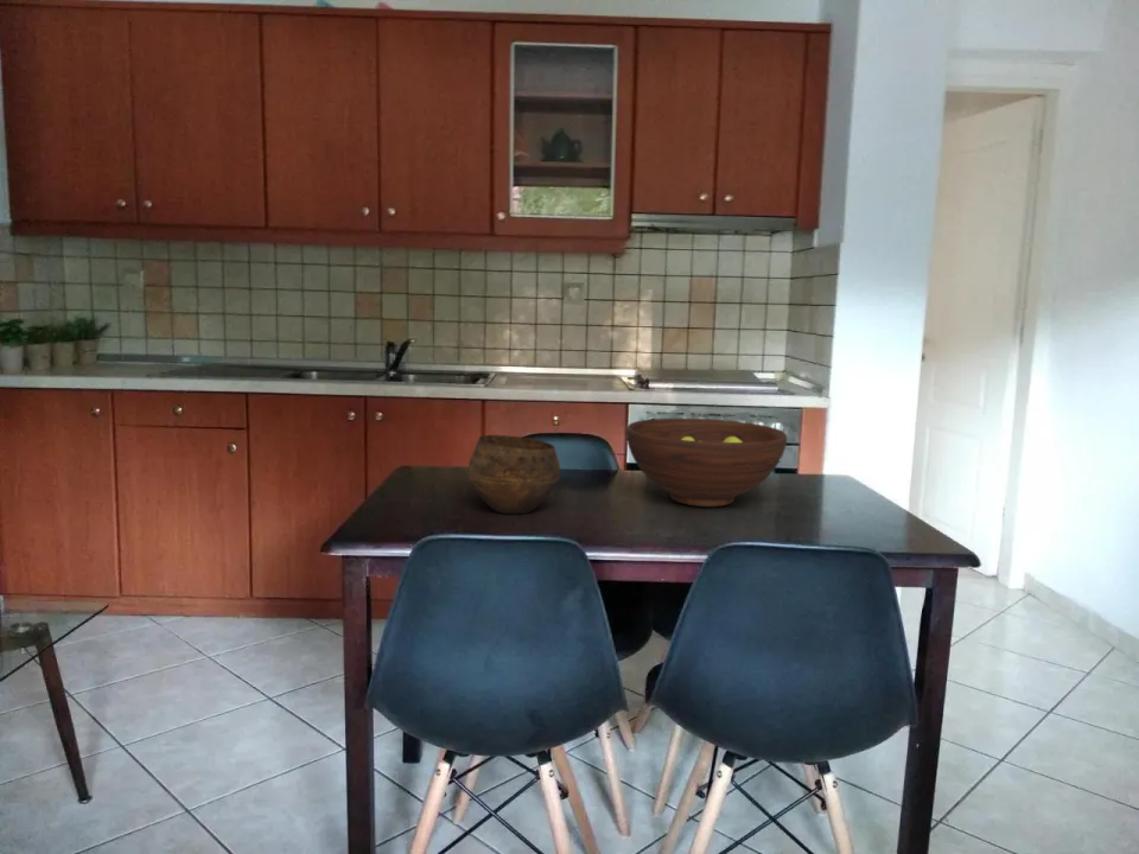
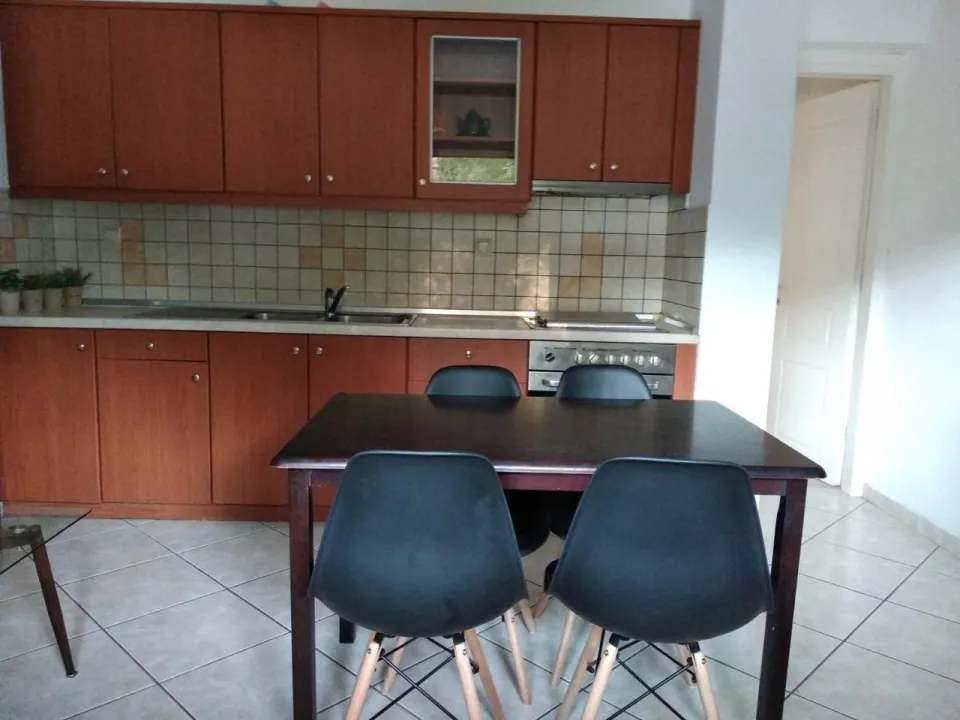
- fruit bowl (704, 465)
- bowl (514, 473)
